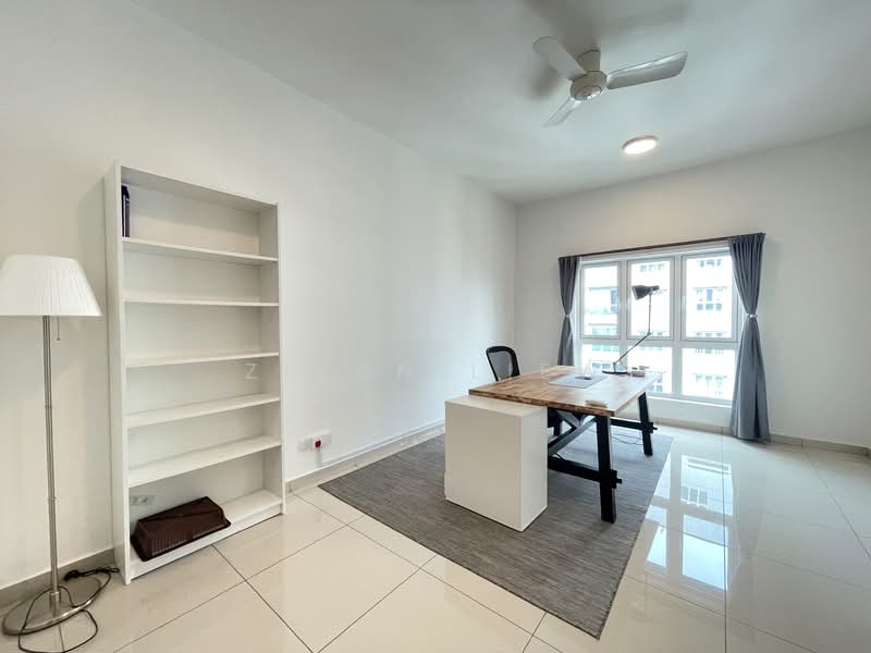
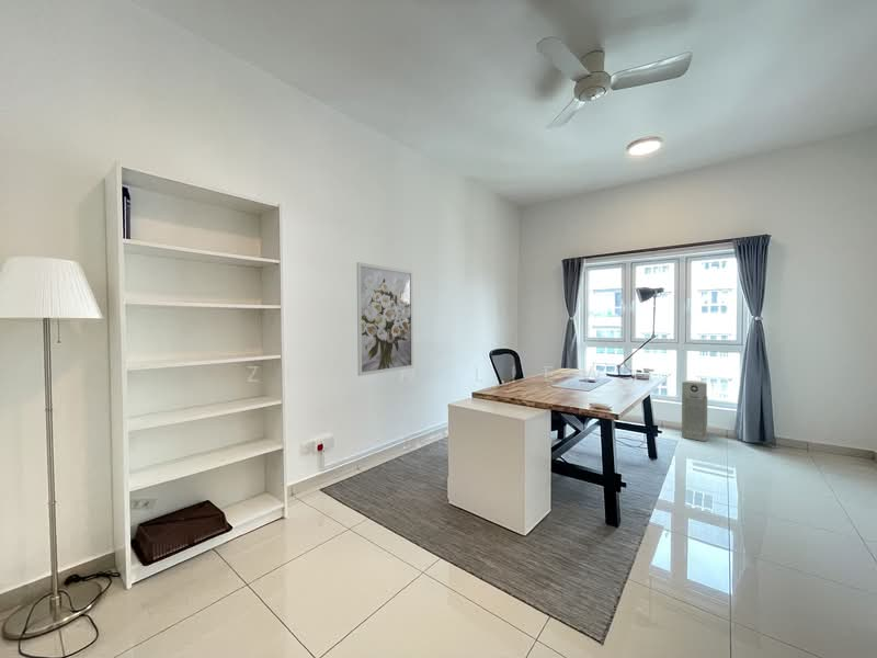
+ air purifier (694, 408)
+ wall art (387, 319)
